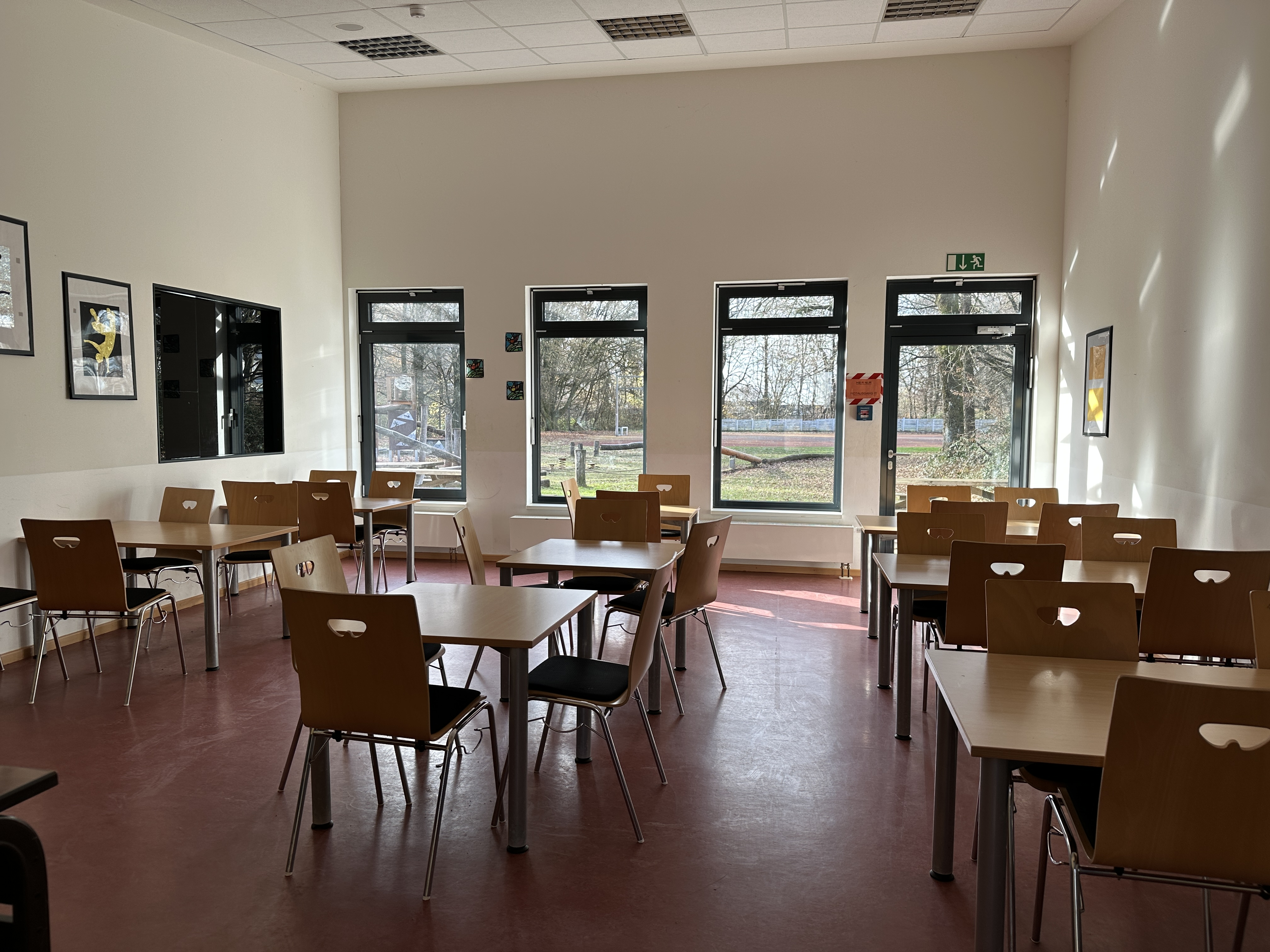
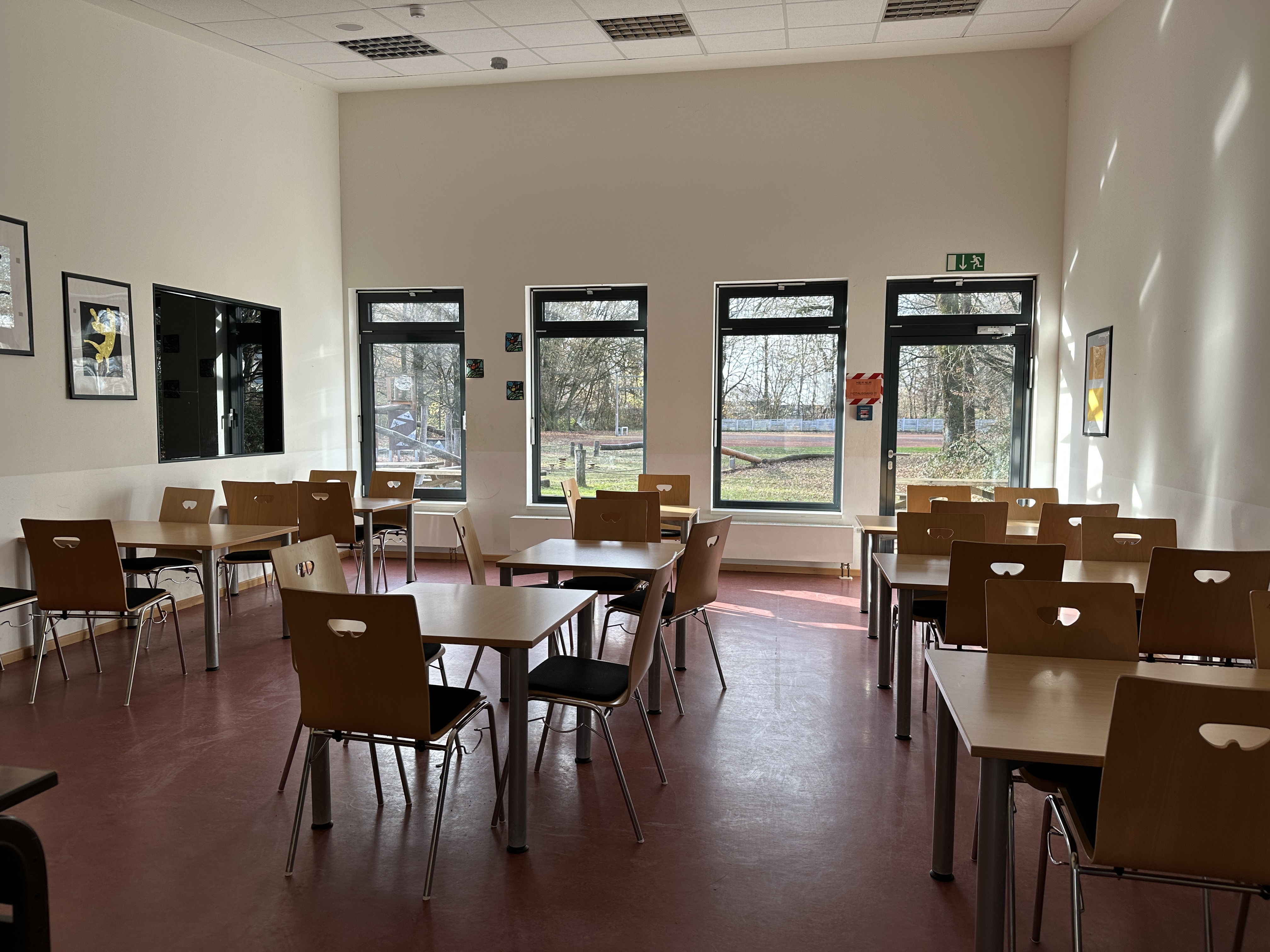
+ smoke detector (499, 63)
